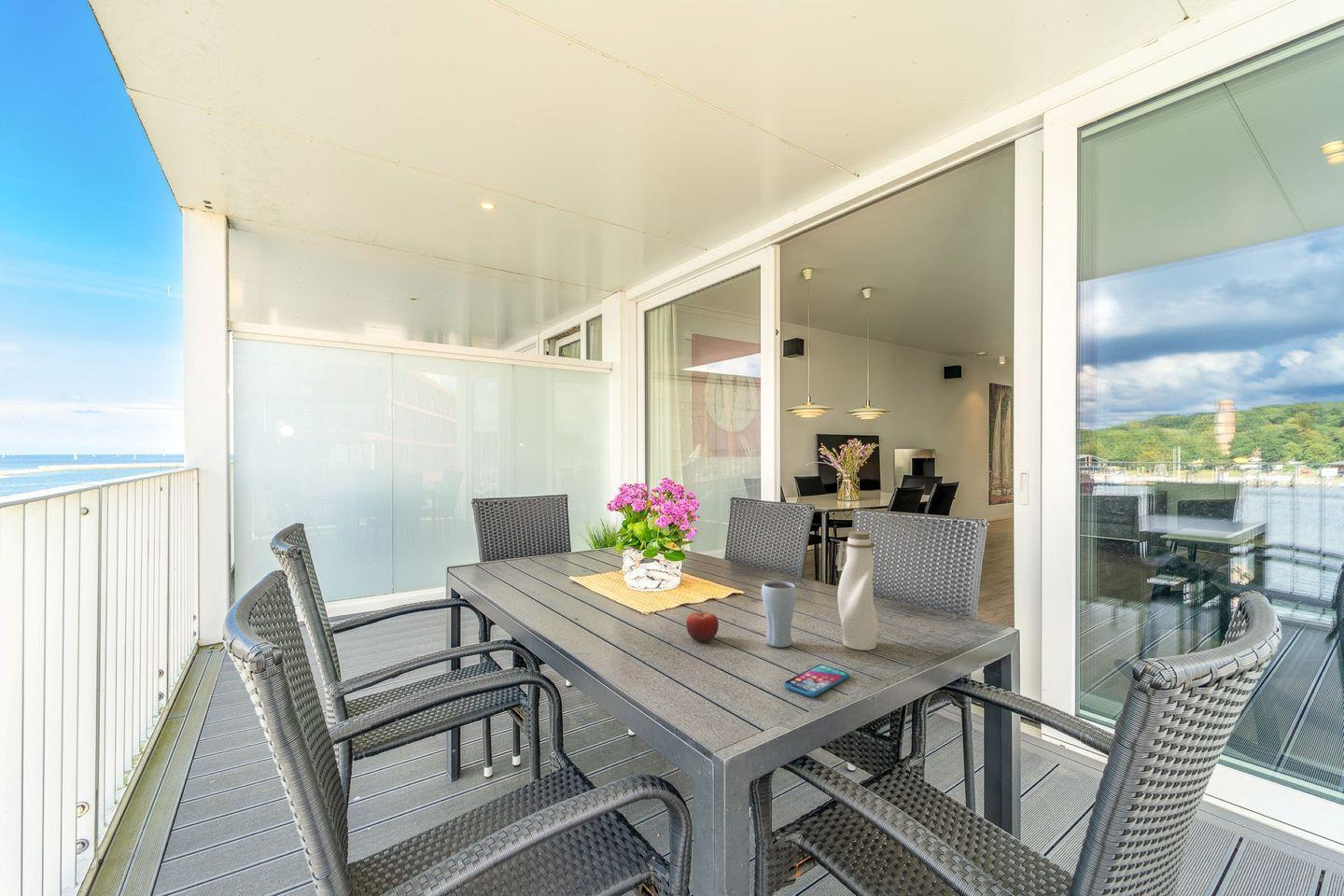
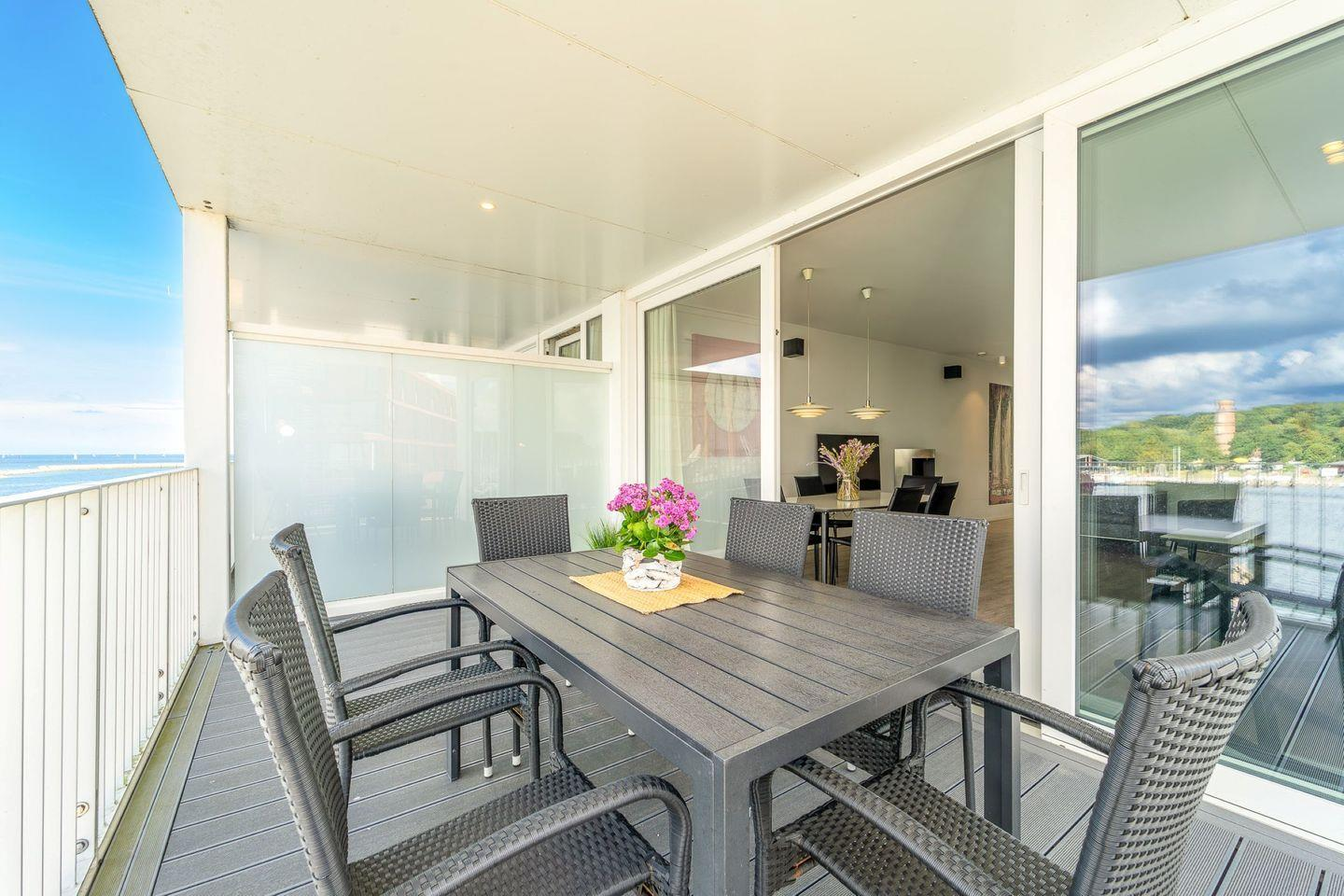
- water bottle (856, 588)
- drinking glass (778, 614)
- smartphone (817, 679)
- fruit (702, 623)
